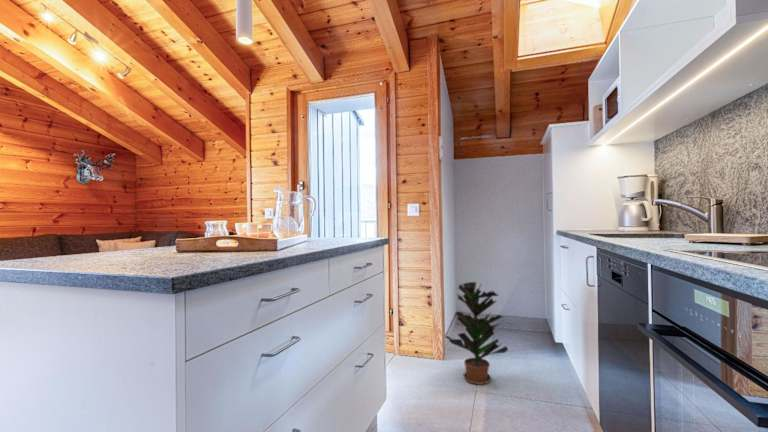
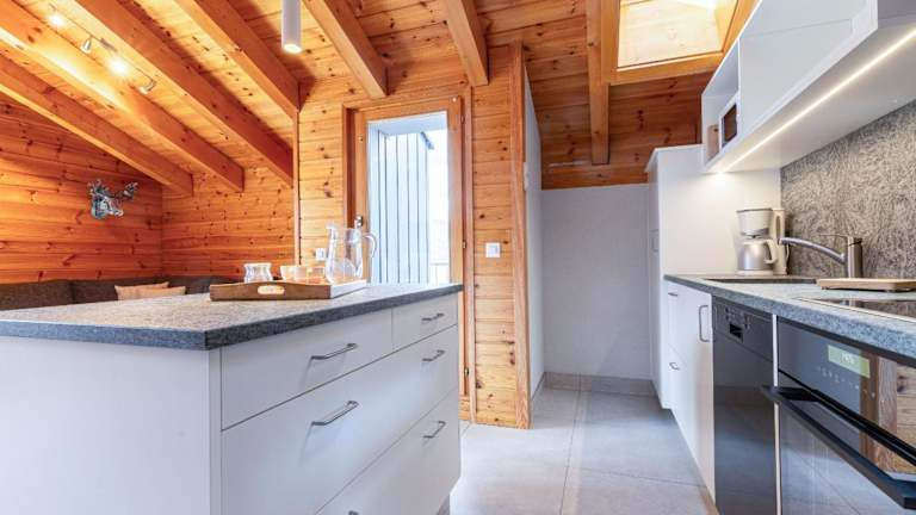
- potted plant (476, 329)
